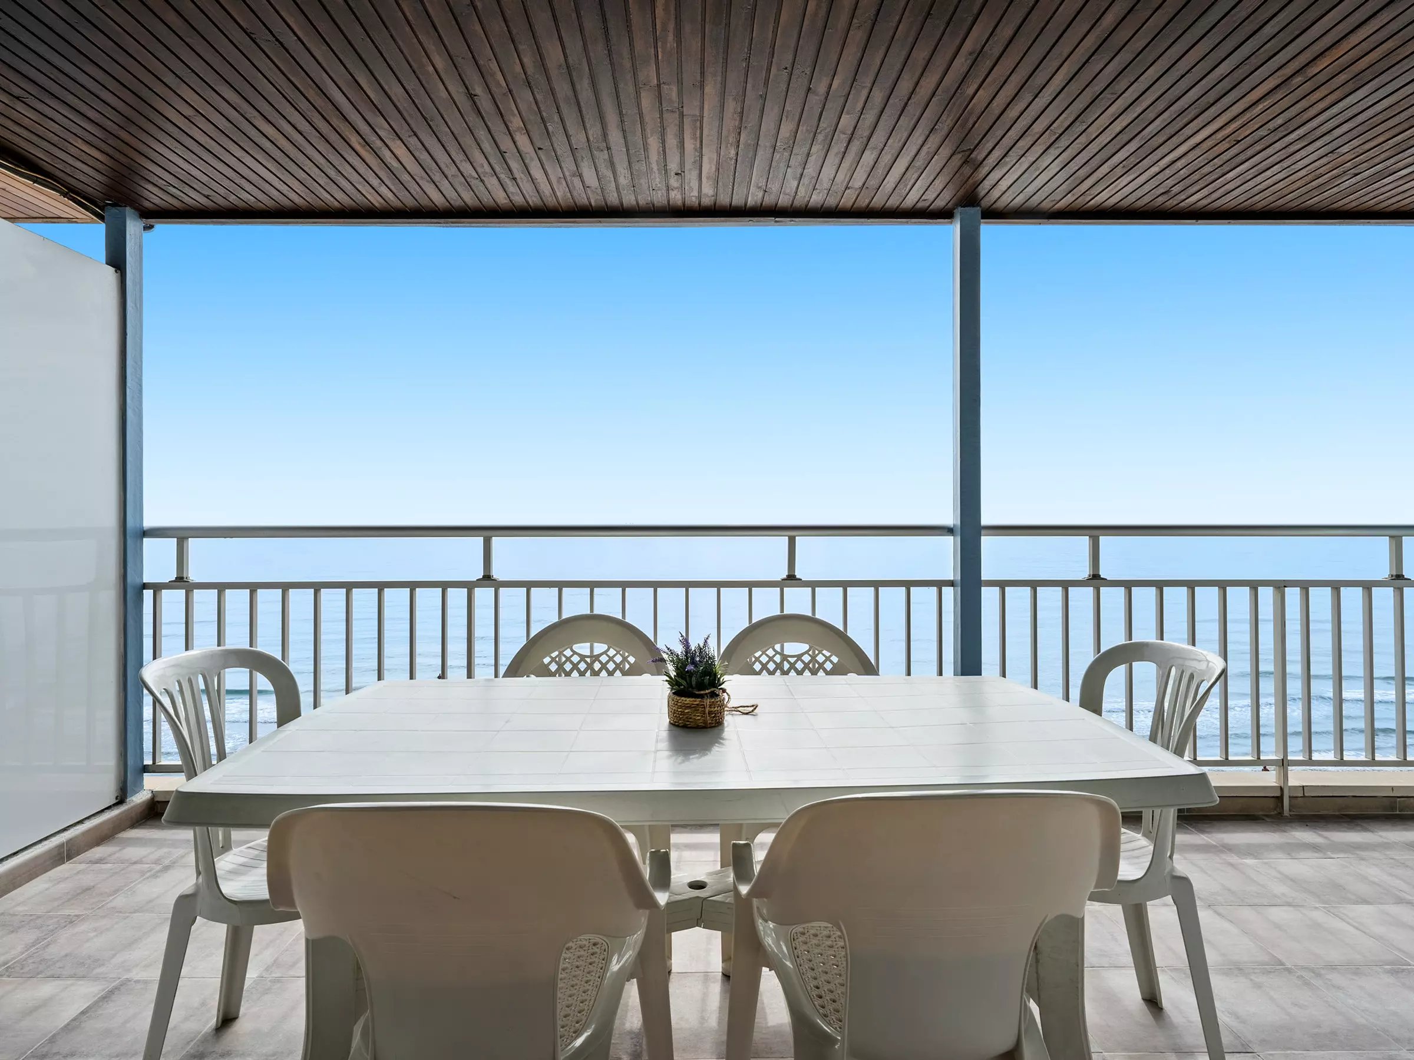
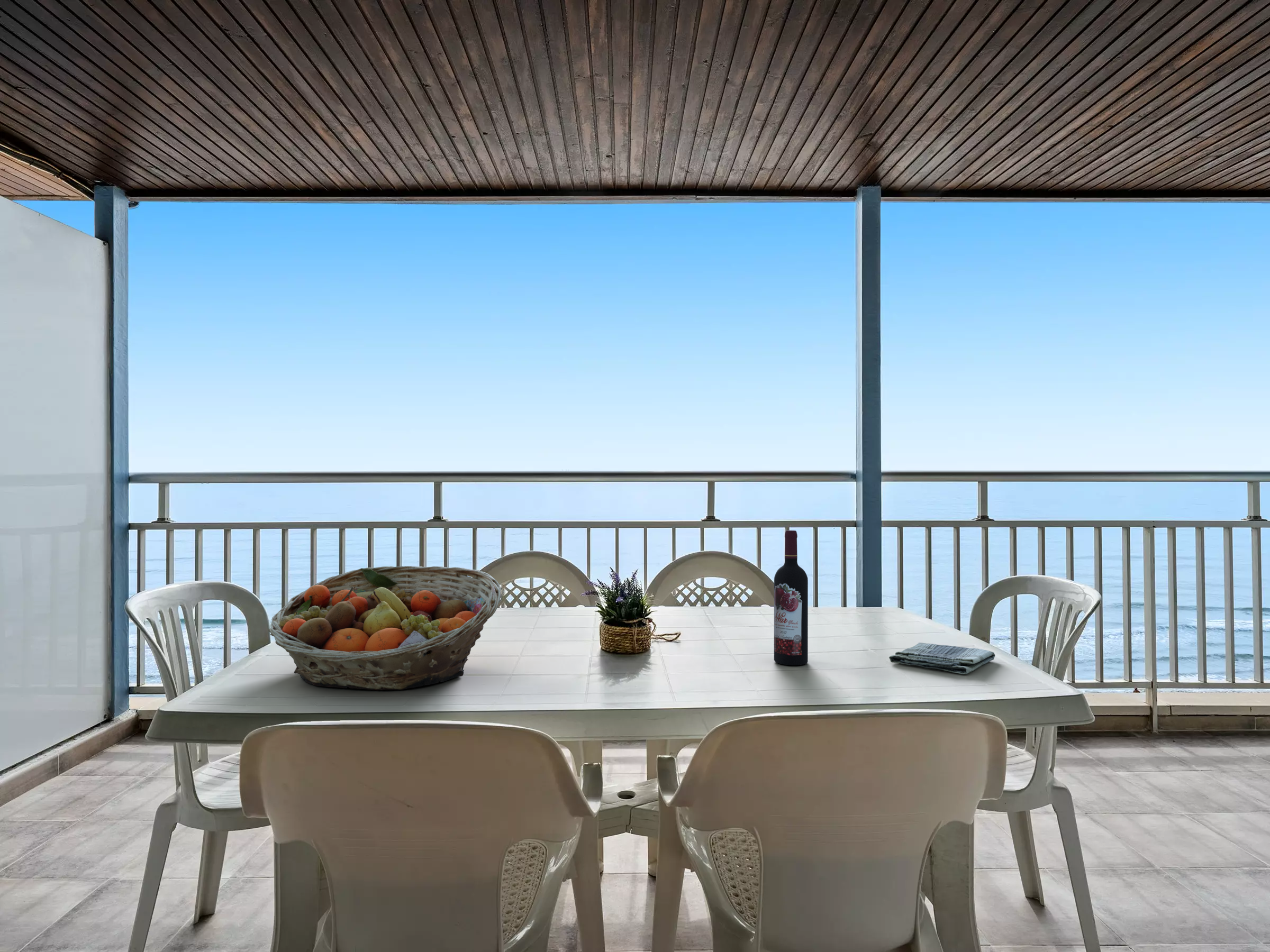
+ dish towel (942, 655)
+ fruit basket (388, 623)
+ wine bottle (791, 596)
